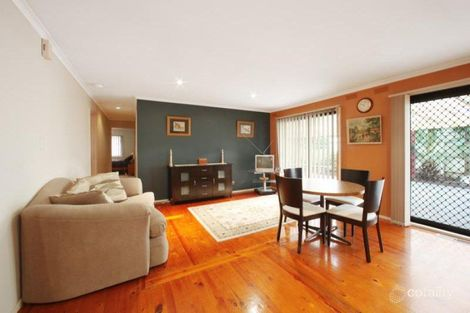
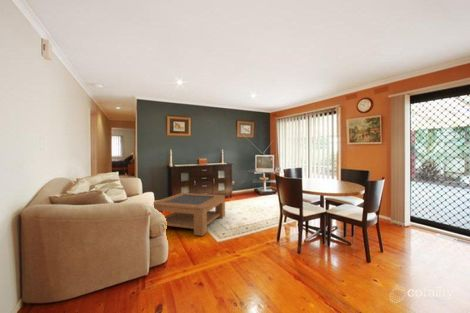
+ coffee table (190, 210)
